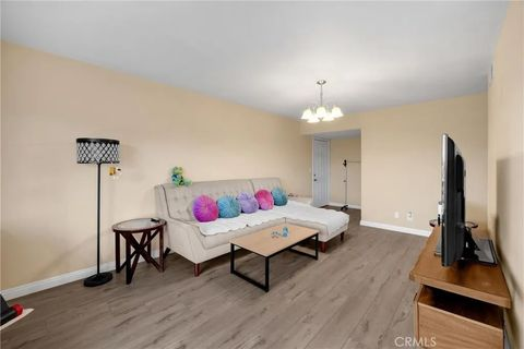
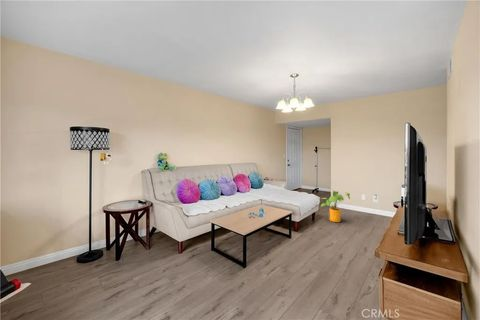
+ house plant (334, 206)
